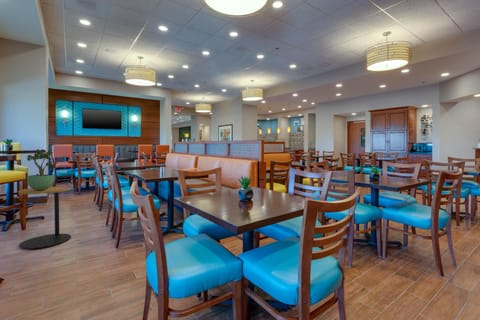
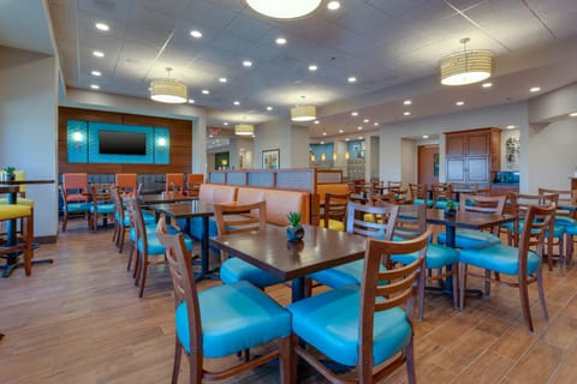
- potted plant (39, 169)
- side table (55, 215)
